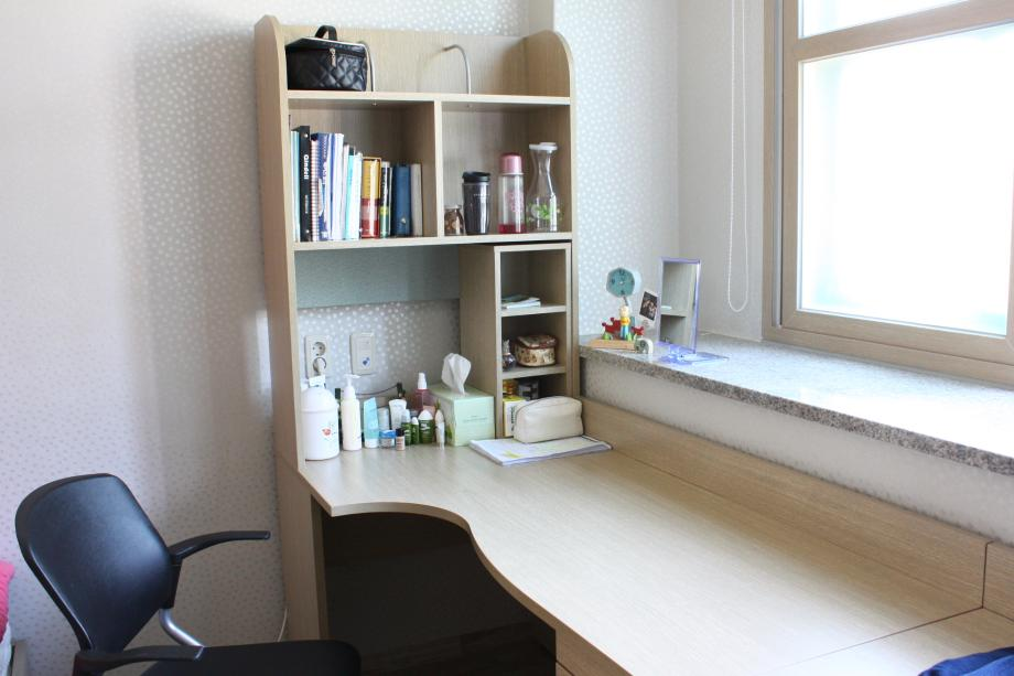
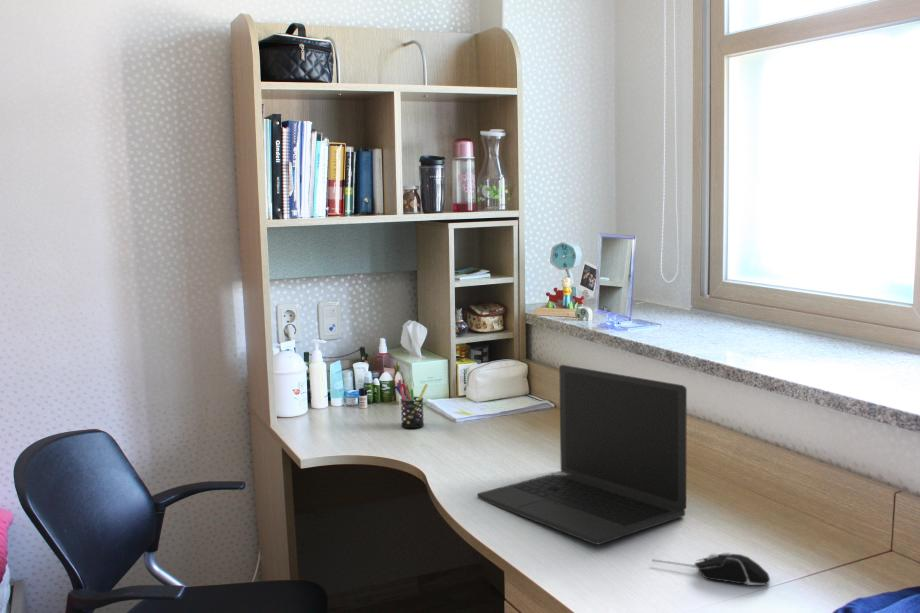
+ computer mouse (709, 561)
+ laptop (576, 444)
+ pen holder (410, 403)
